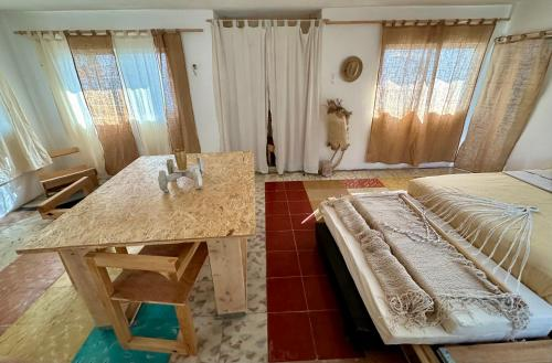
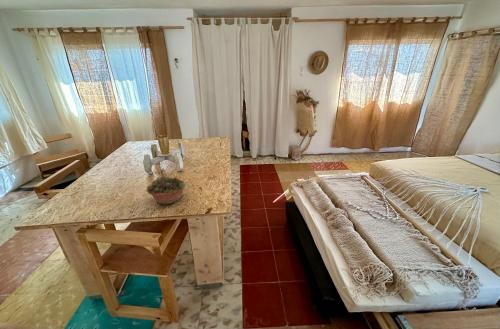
+ succulent planter (168, 185)
